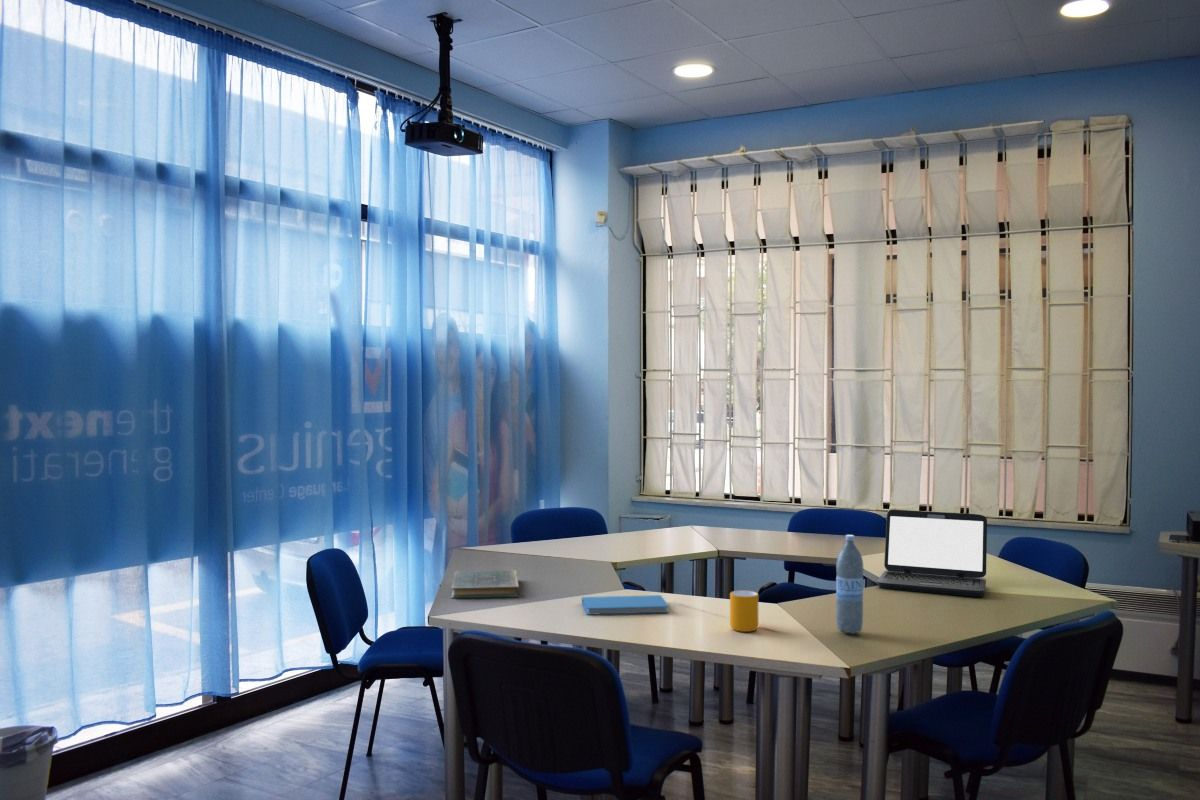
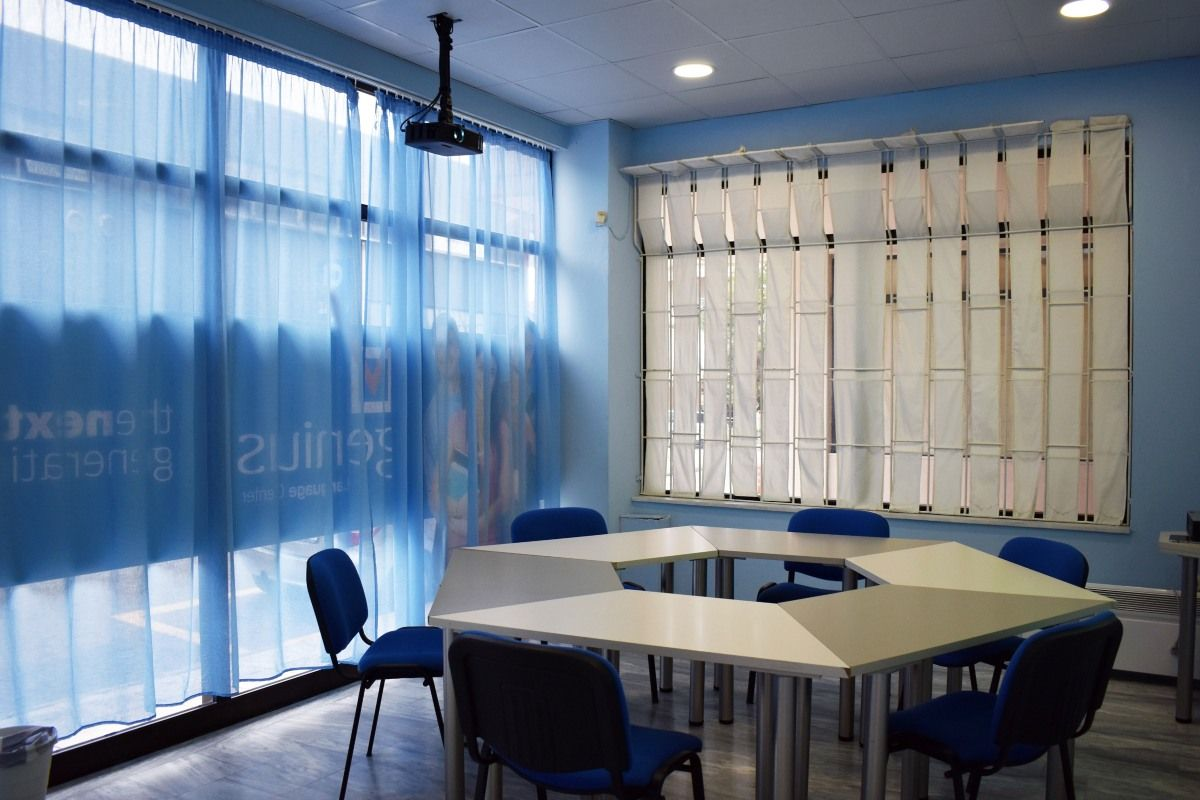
- book (624, 604)
- mug (742, 609)
- laptop (932, 550)
- water bottle (849, 584)
- book (485, 583)
